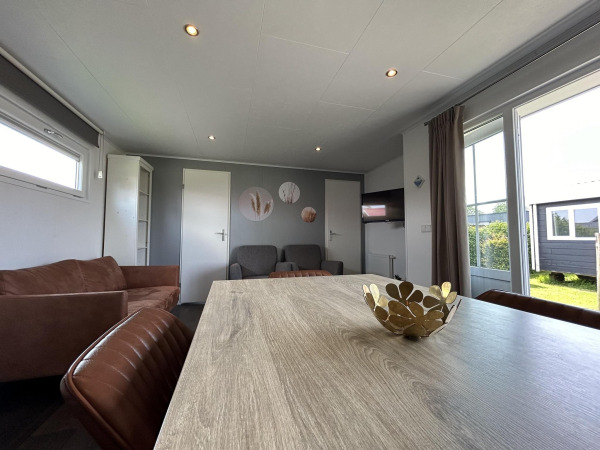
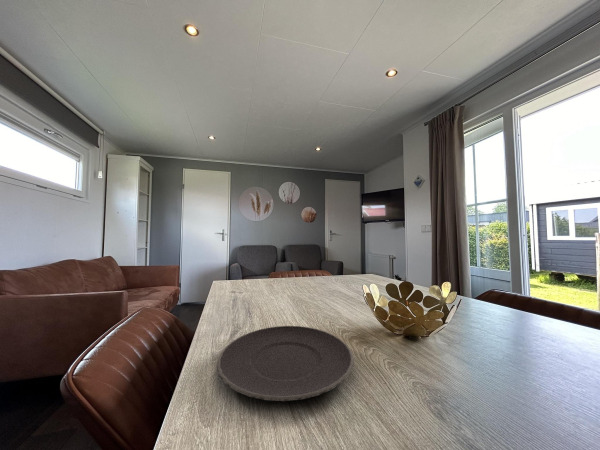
+ plate (286, 356)
